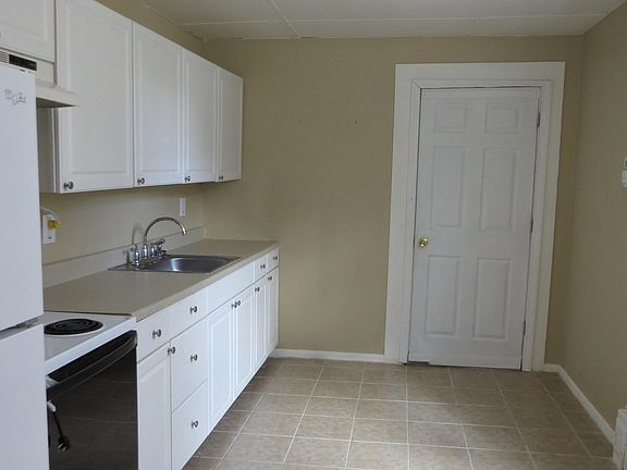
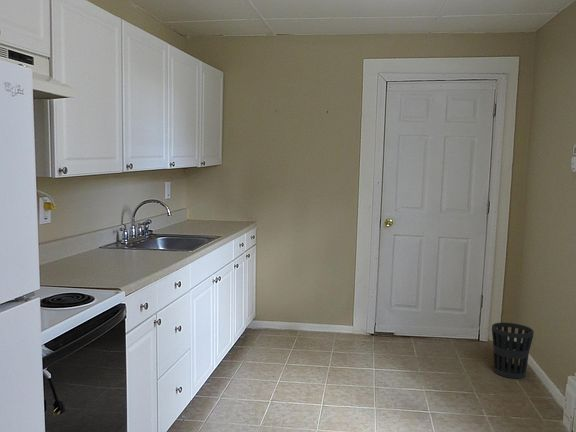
+ wastebasket (511, 350)
